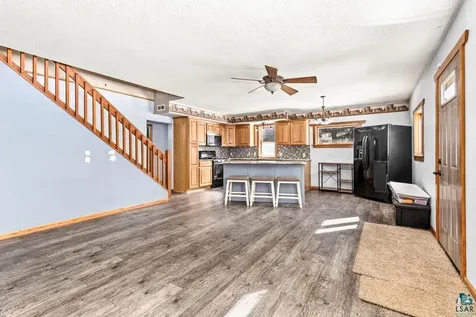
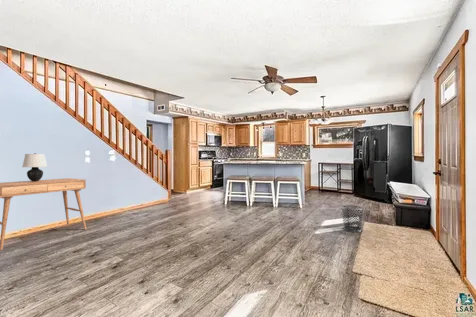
+ table lamp (35, 167)
+ waste bin (352, 218)
+ desk (38, 193)
